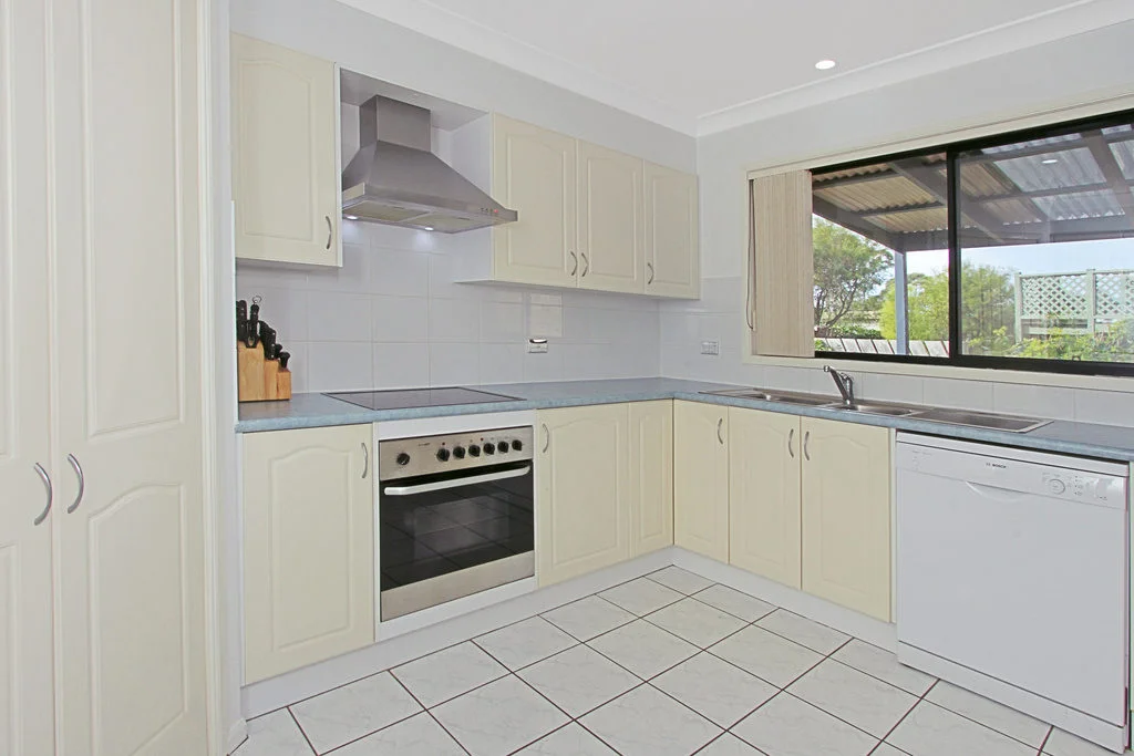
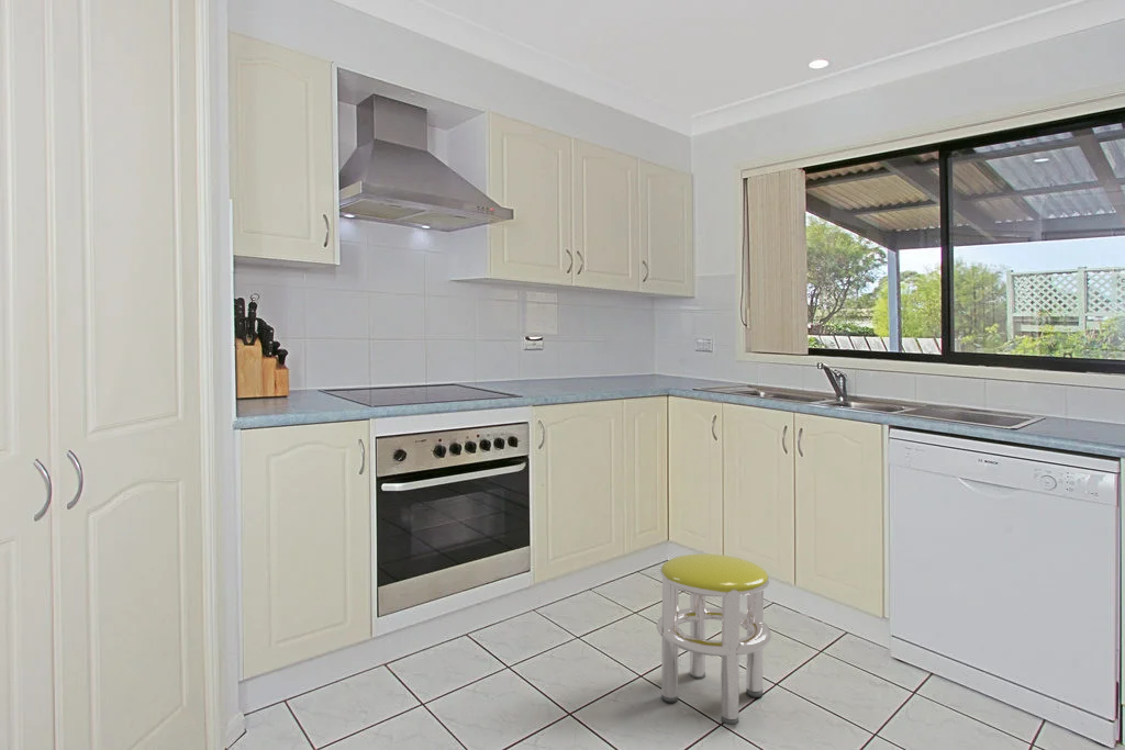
+ stool (704, 629)
